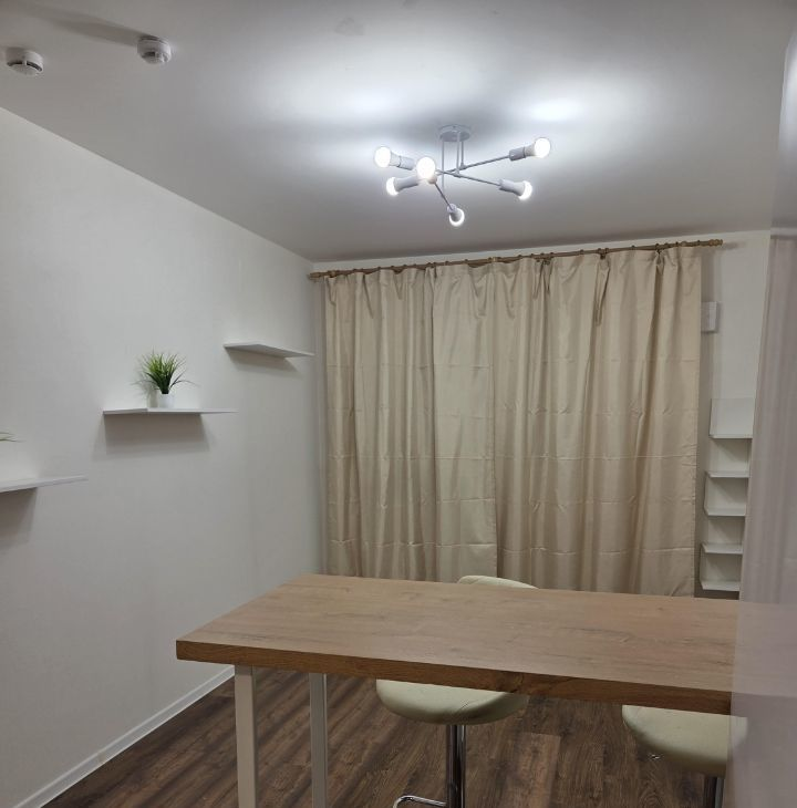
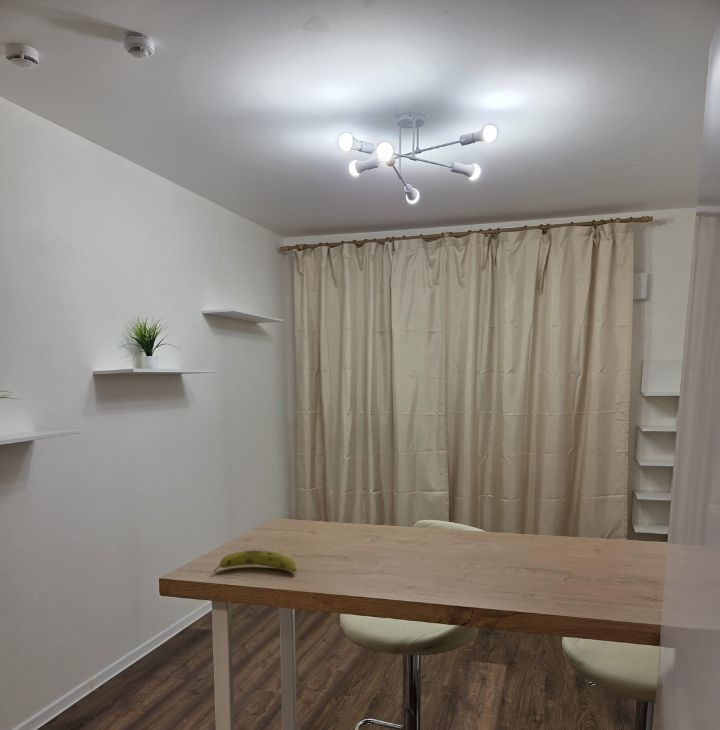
+ fruit (259, 563)
